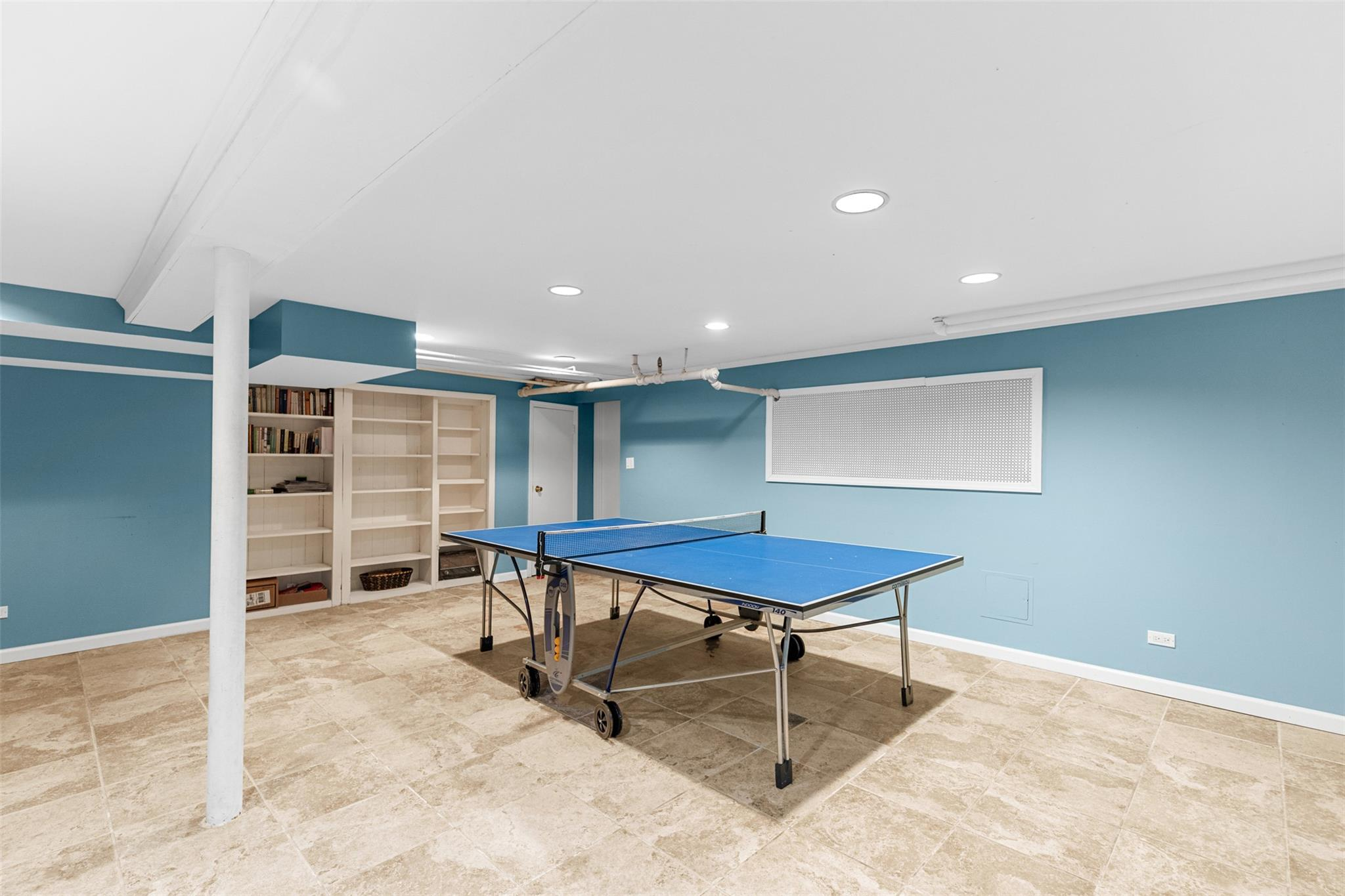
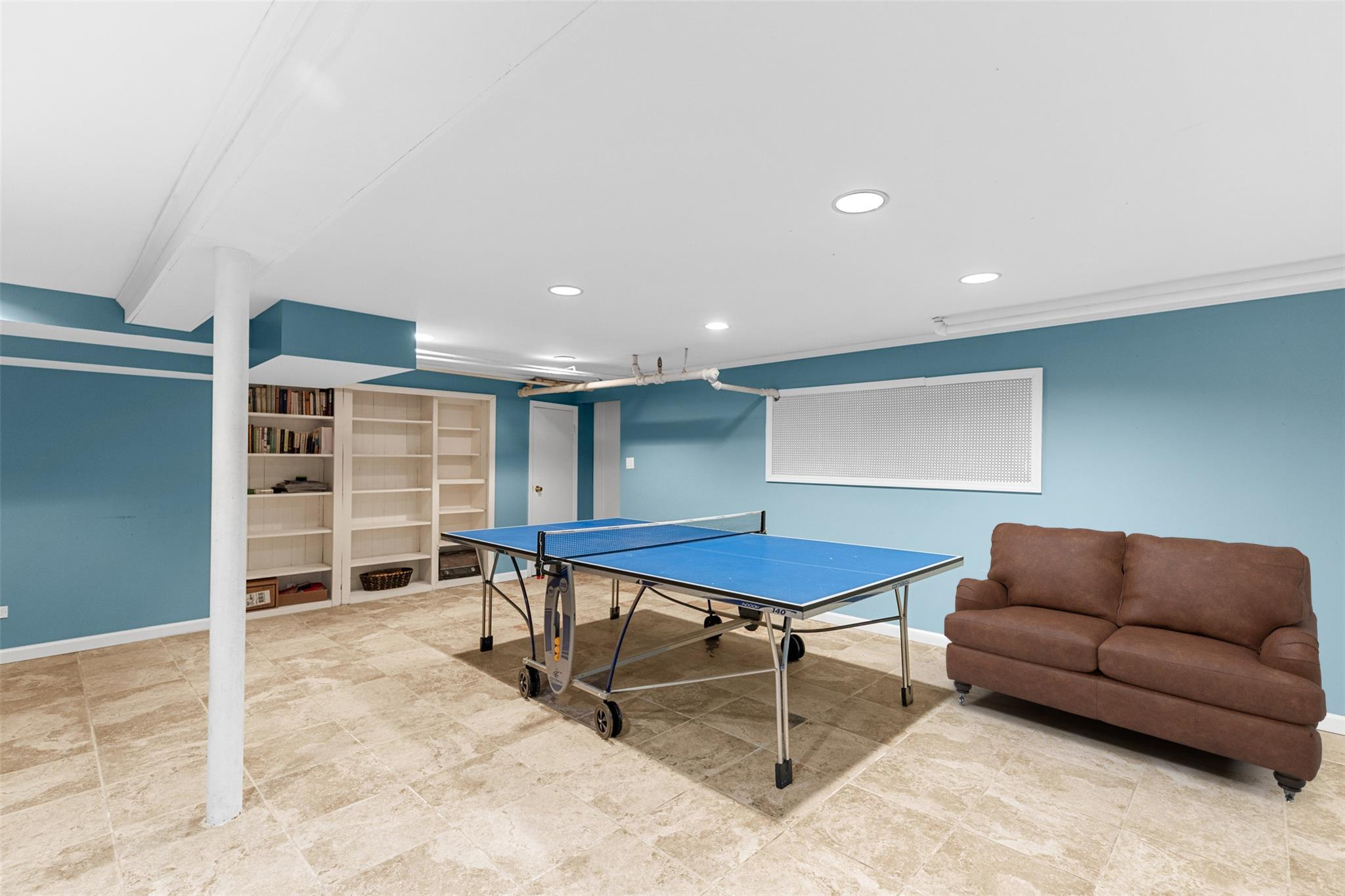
+ sofa (1120, 626)
